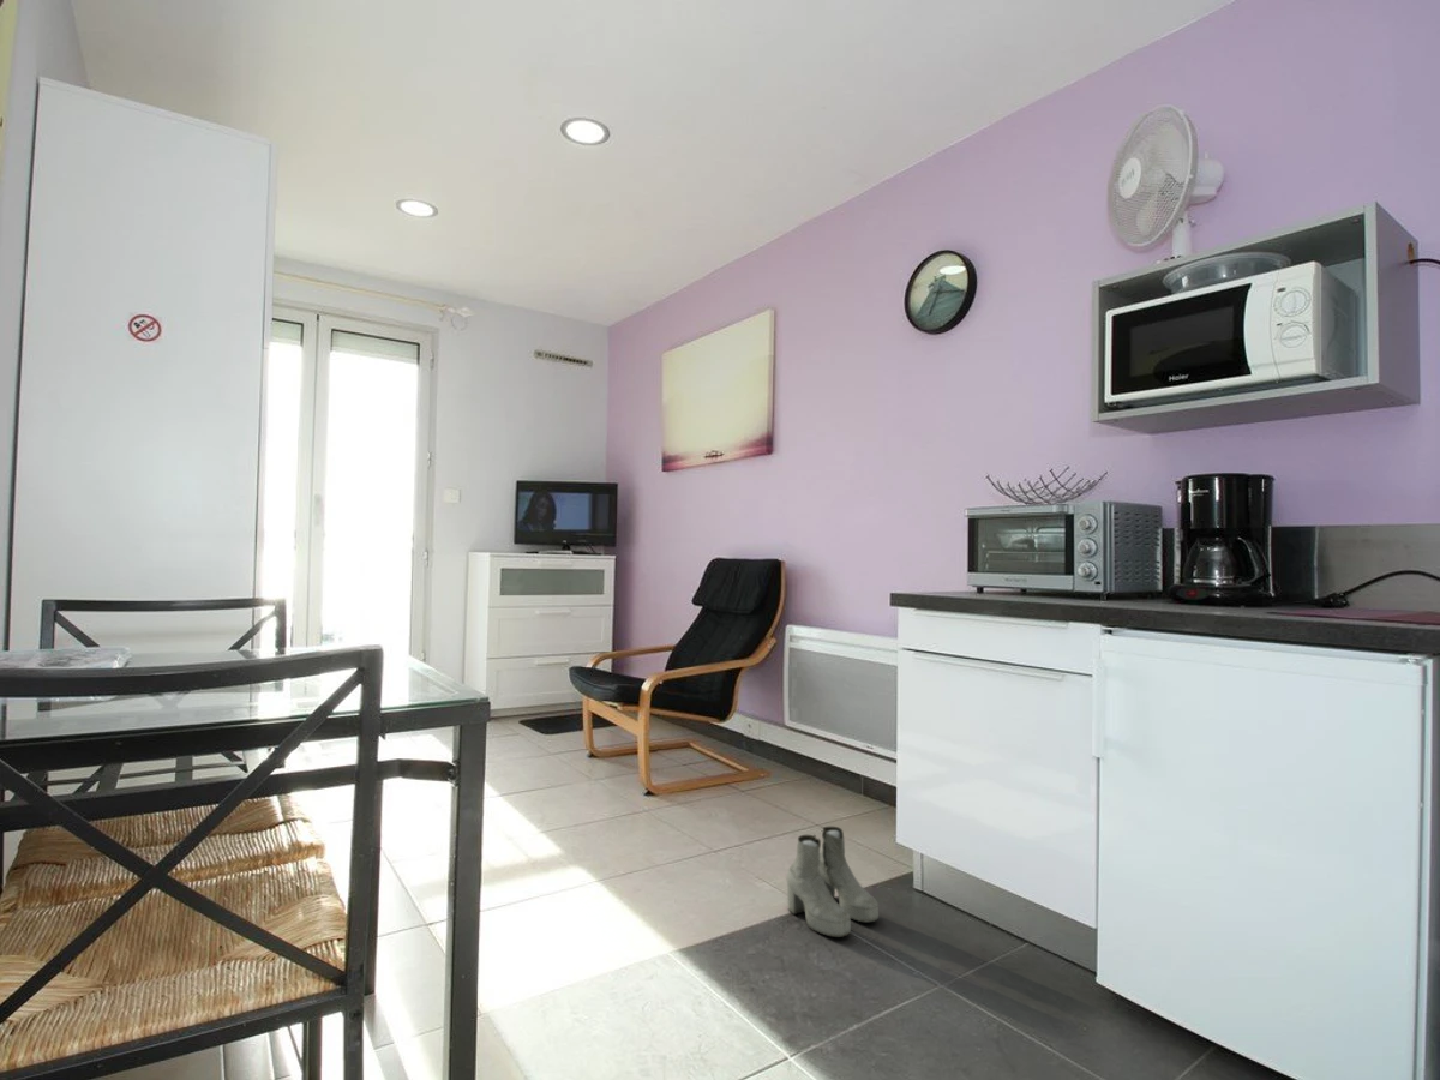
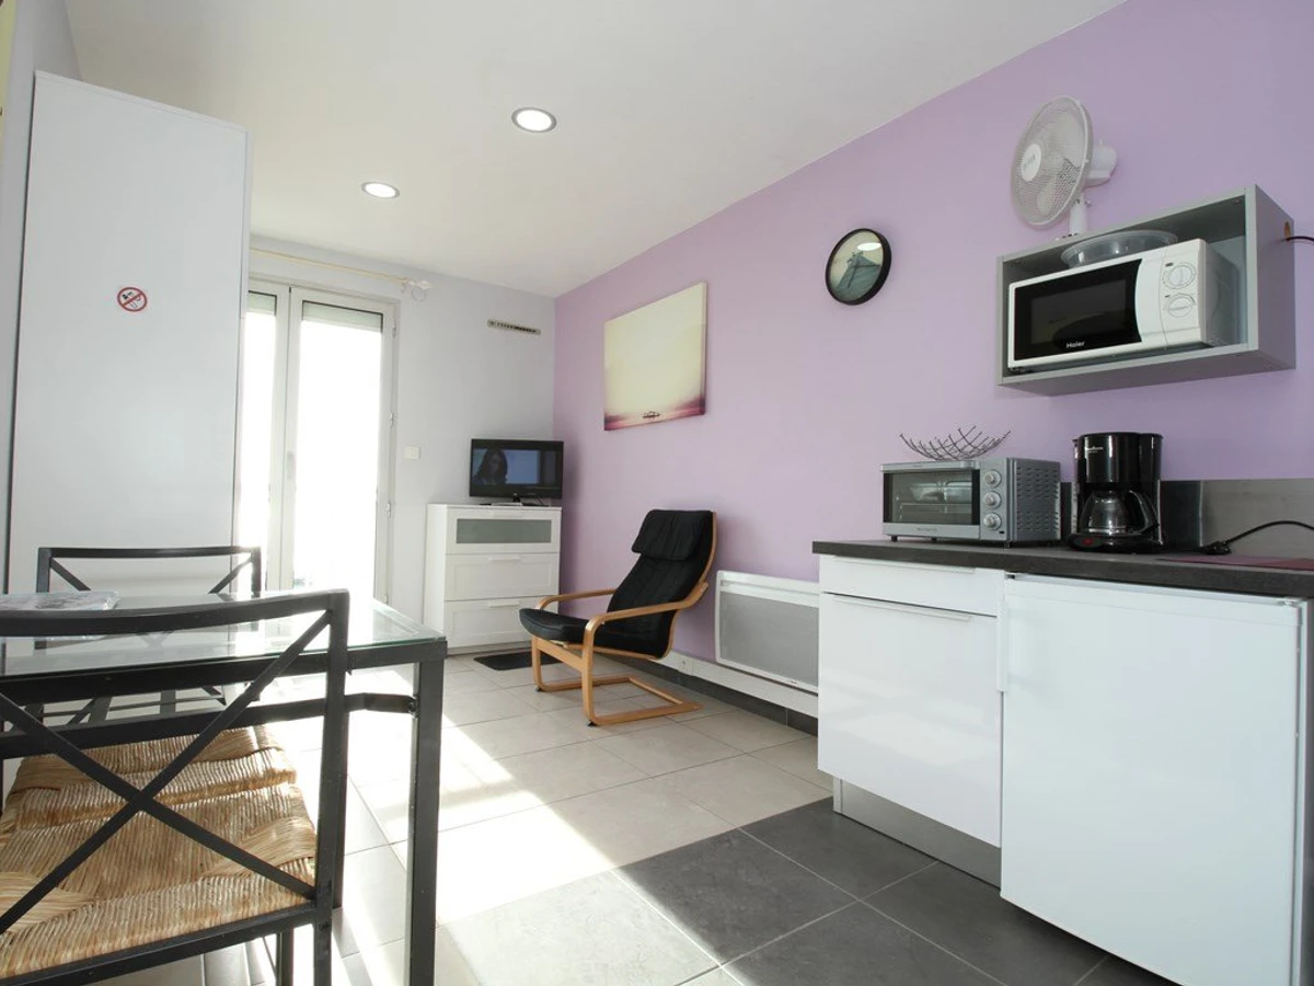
- boots (832, 876)
